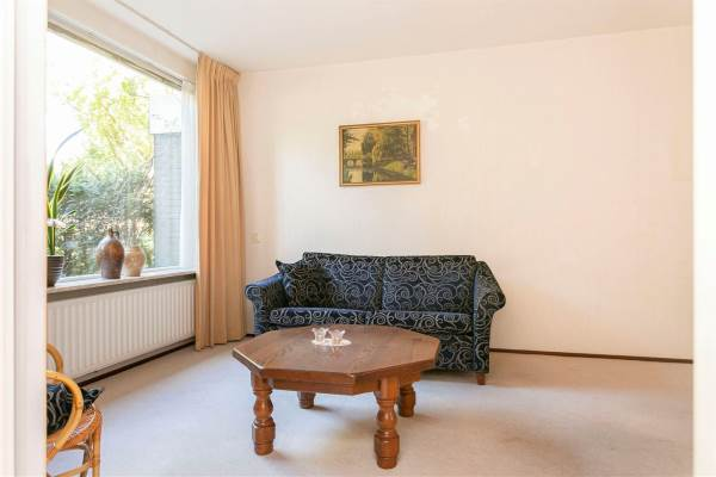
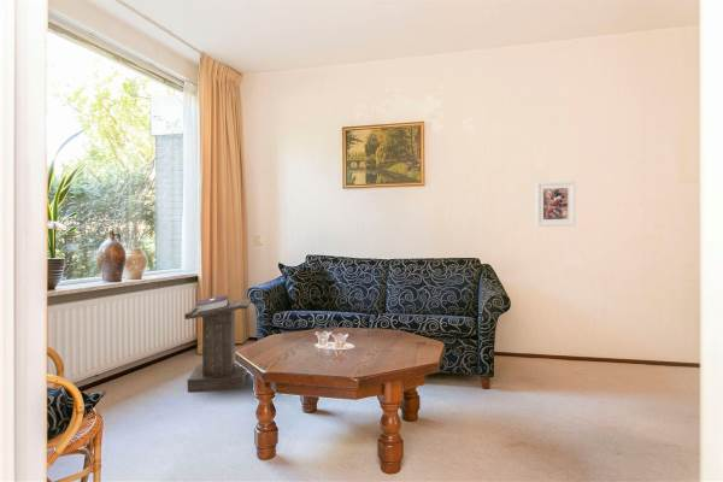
+ lectern (219, 339)
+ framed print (554, 204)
